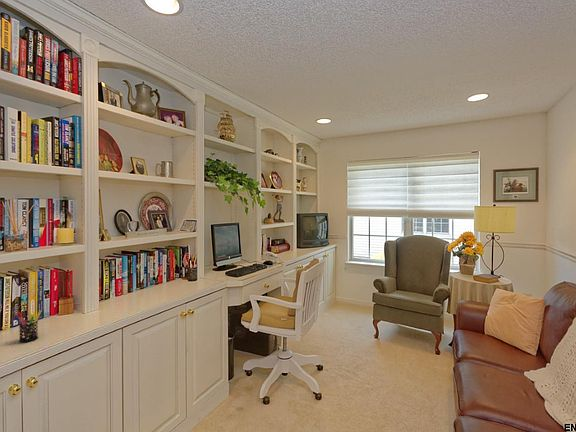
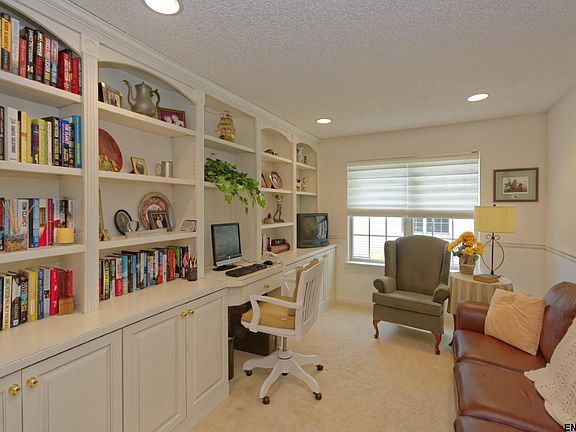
- pen holder (28, 325)
